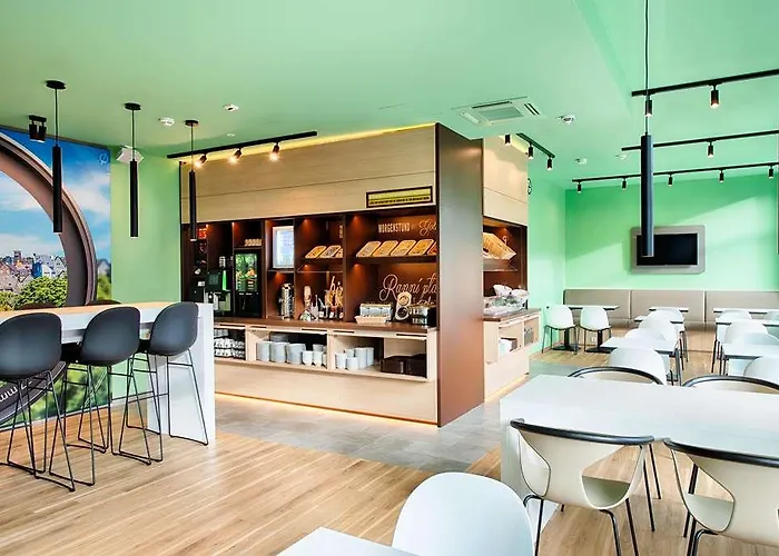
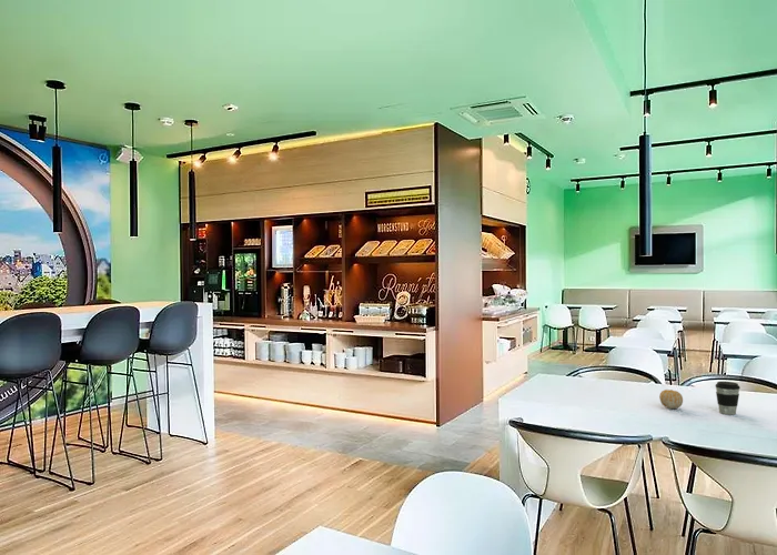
+ coffee cup (727, 397)
+ fruit (670, 398)
